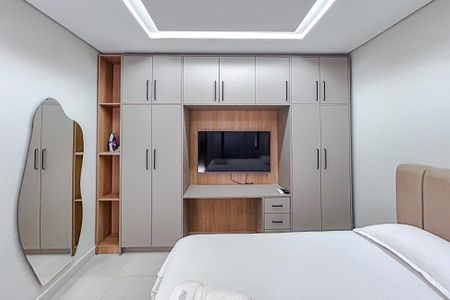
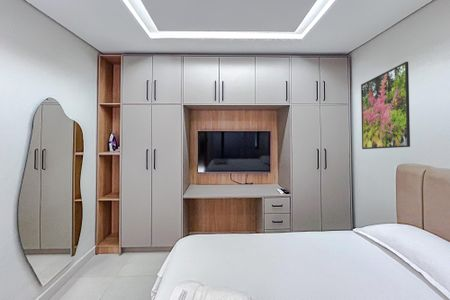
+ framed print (382, 111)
